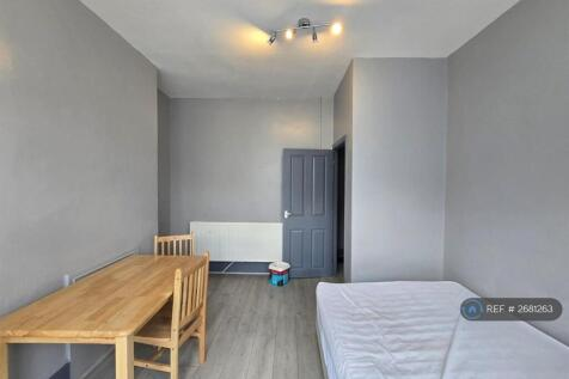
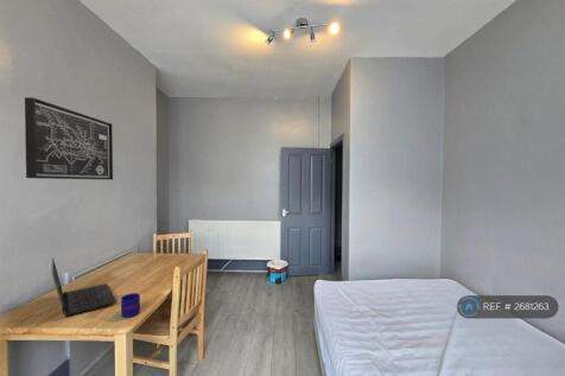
+ mug (129, 304)
+ laptop (83, 288)
+ wall art (76, 146)
